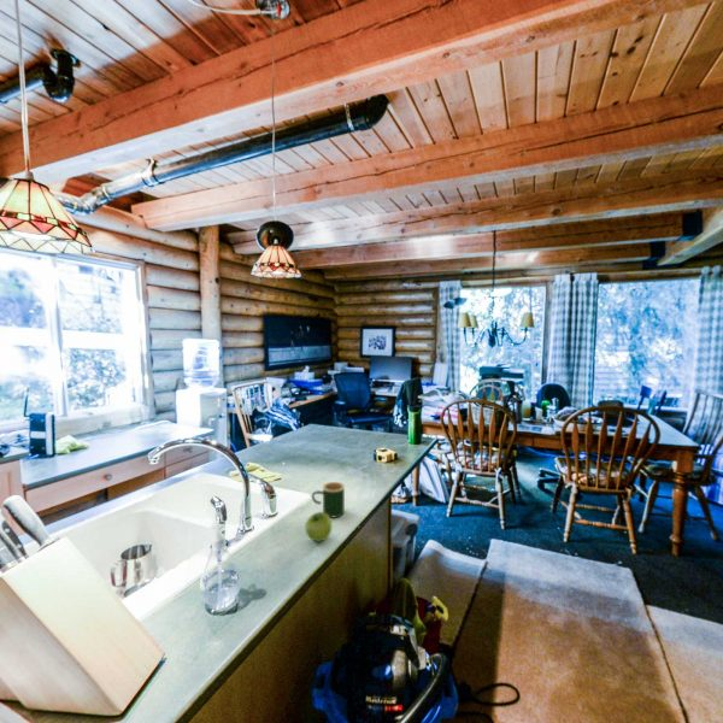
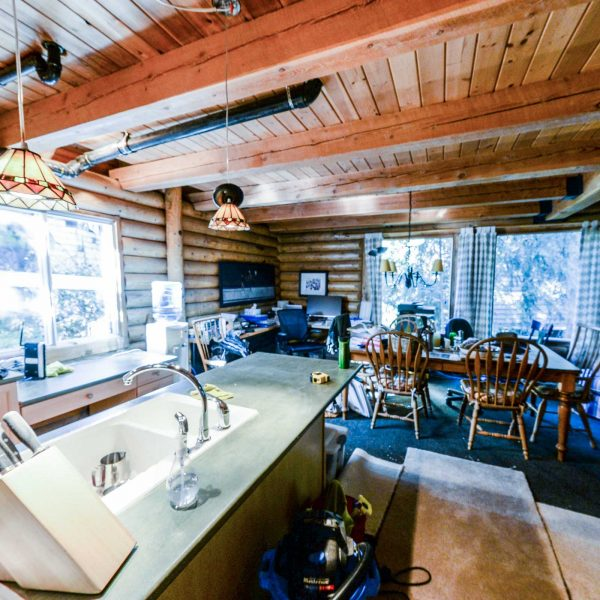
- mug (328, 499)
- fruit (318, 527)
